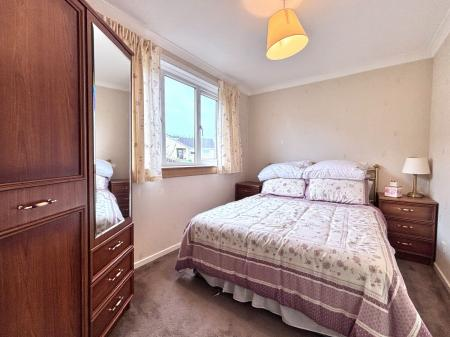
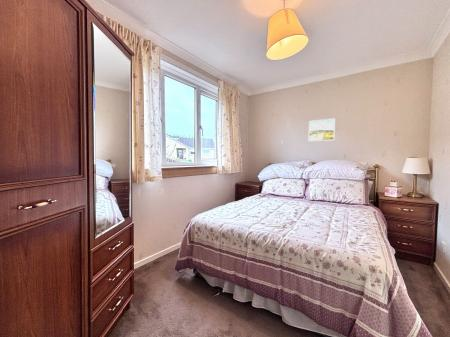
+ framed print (321, 130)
